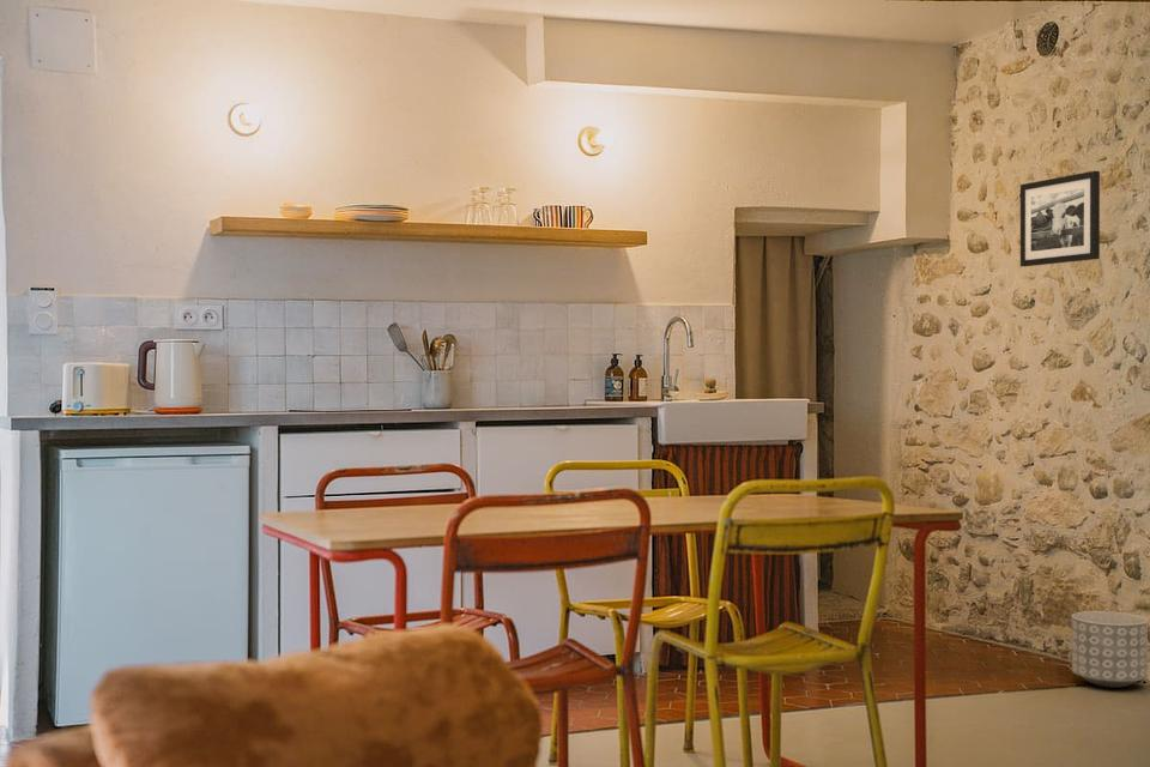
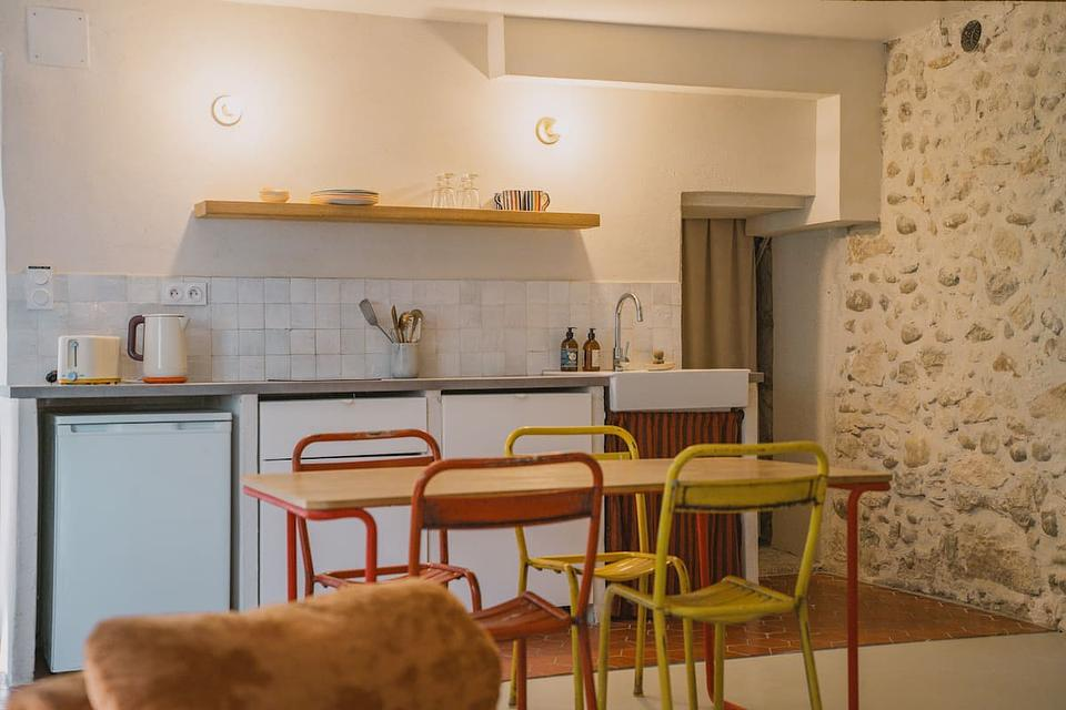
- picture frame (1058, 221)
- planter (1108, 651)
